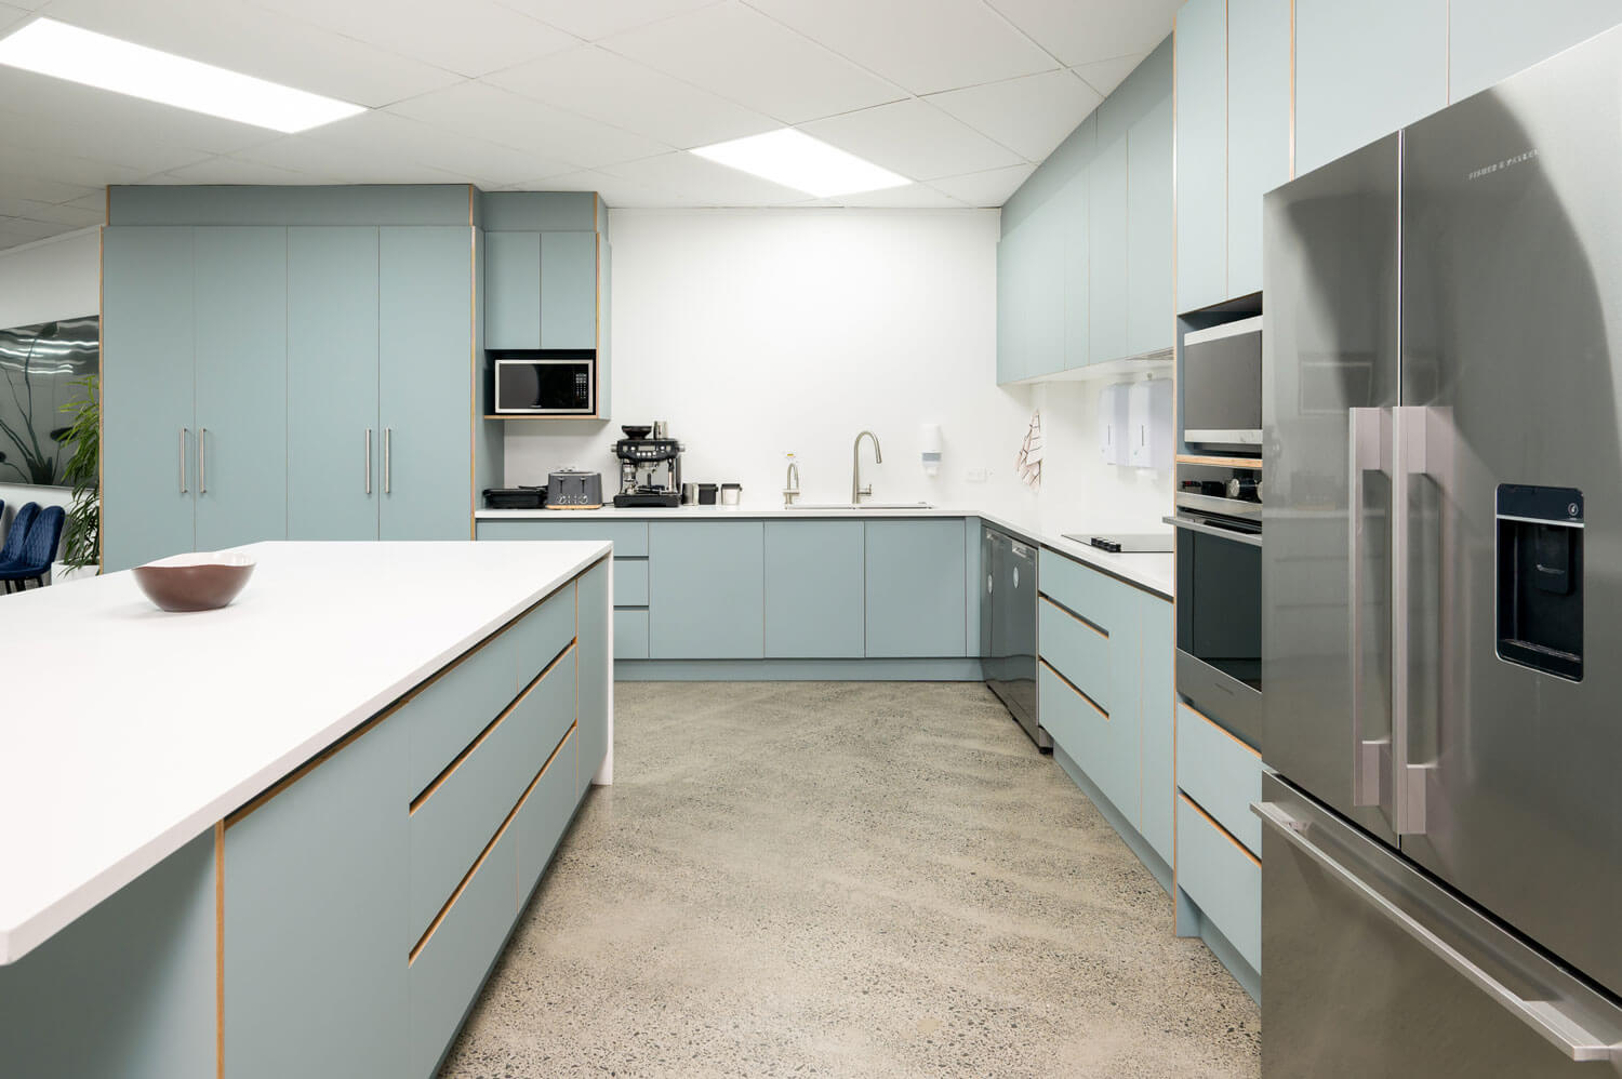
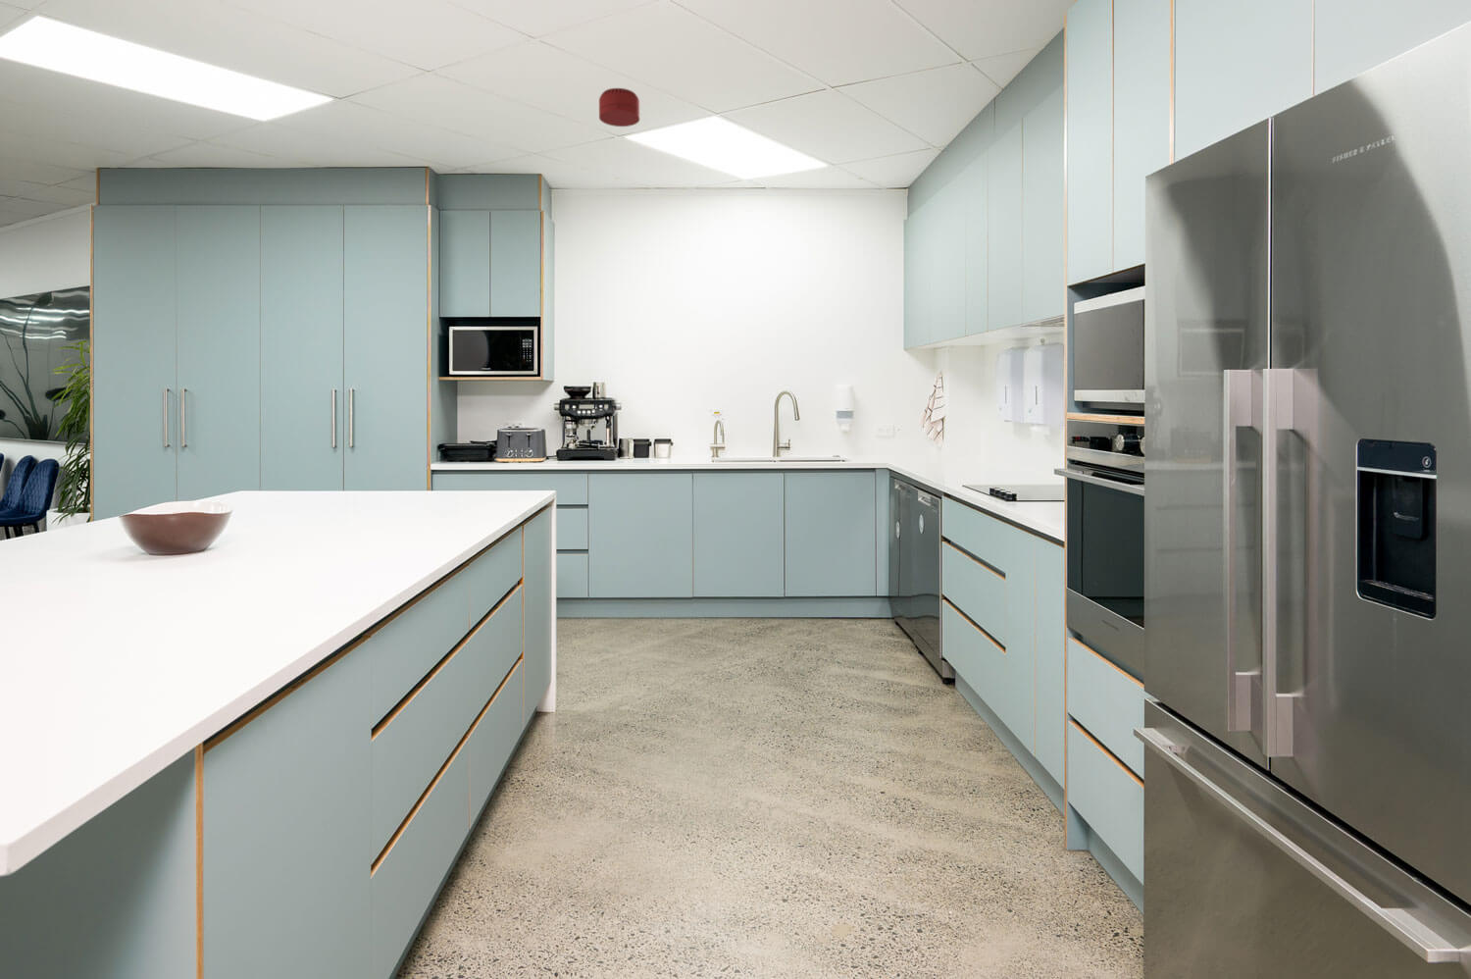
+ smoke detector (619, 106)
